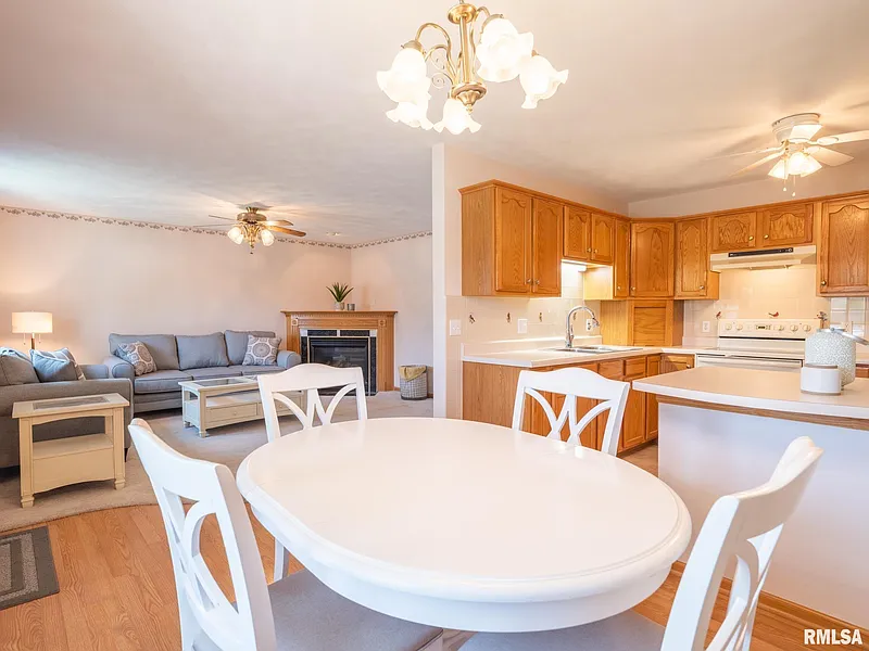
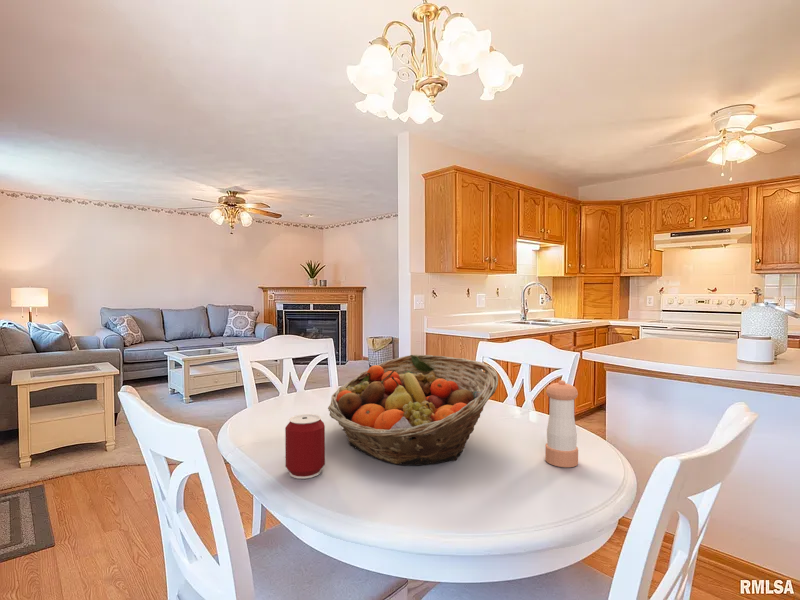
+ fruit basket (410, 402)
+ pepper shaker (561, 420)
+ can (305, 445)
